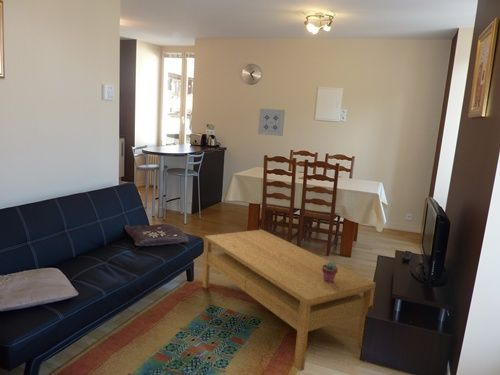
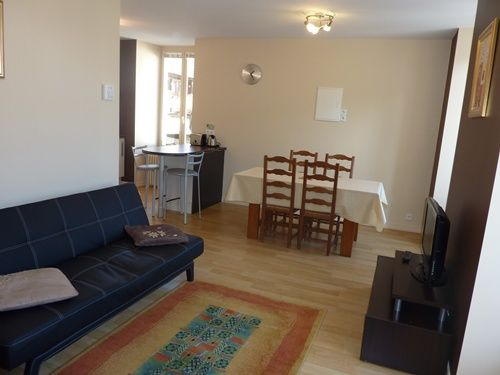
- wall art (271, 122)
- coffee table (276, 284)
- potted succulent (329, 271)
